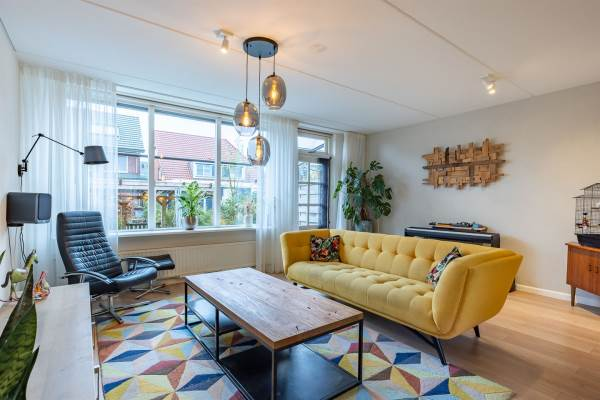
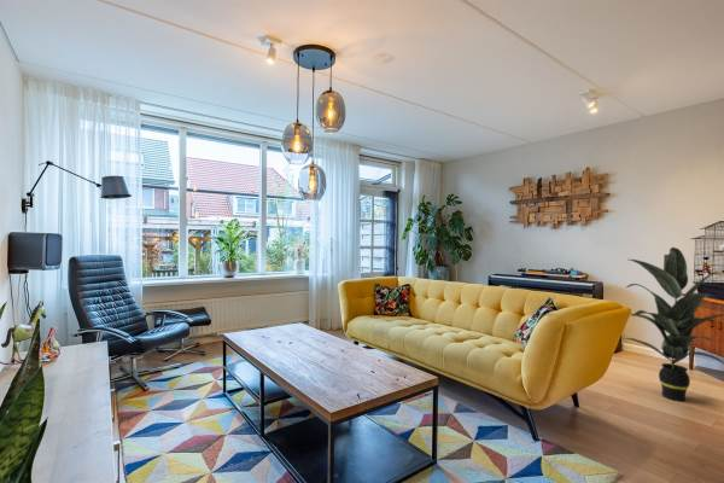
+ indoor plant (670, 322)
